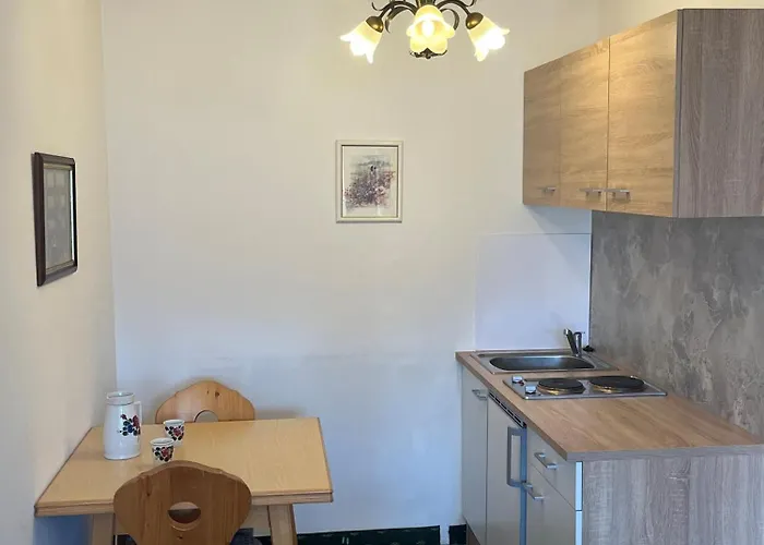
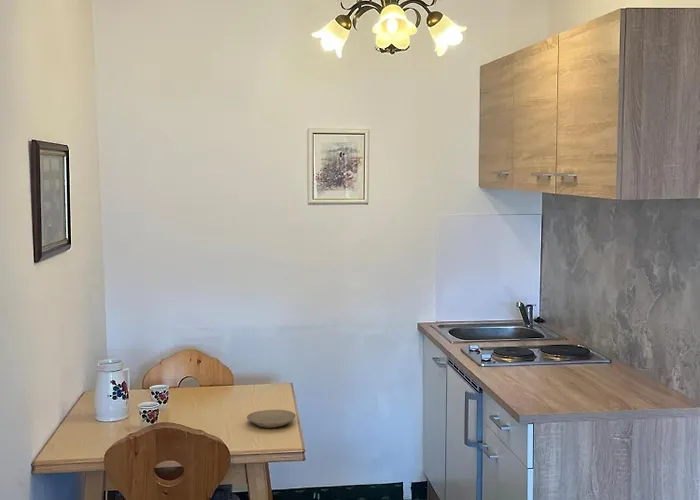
+ plate (271, 419)
